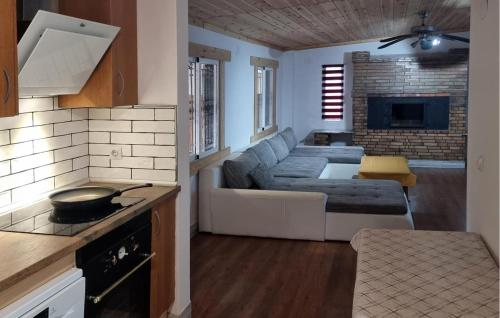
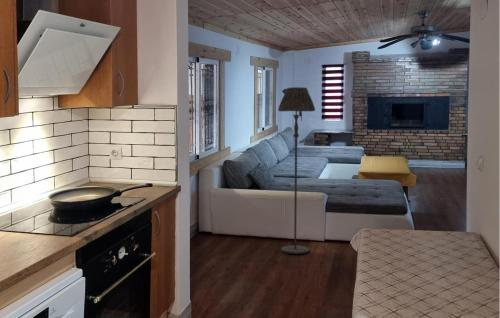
+ floor lamp (296, 169)
